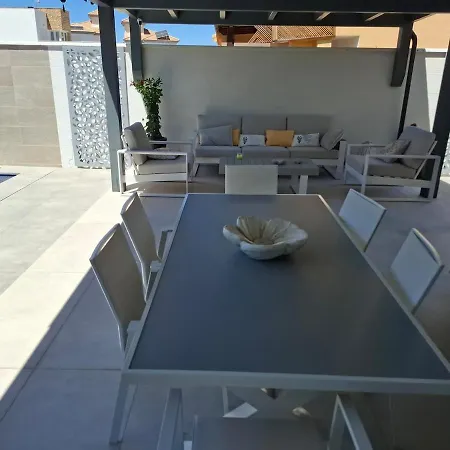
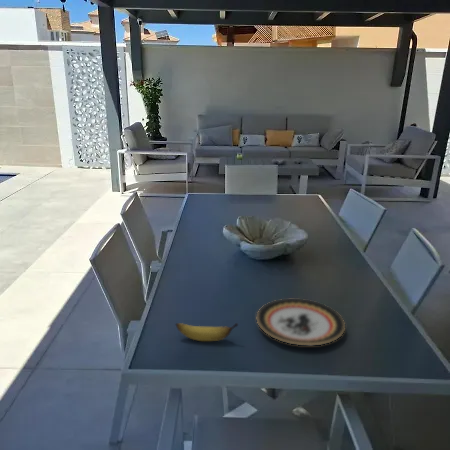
+ banana (206, 330)
+ plate (299, 322)
